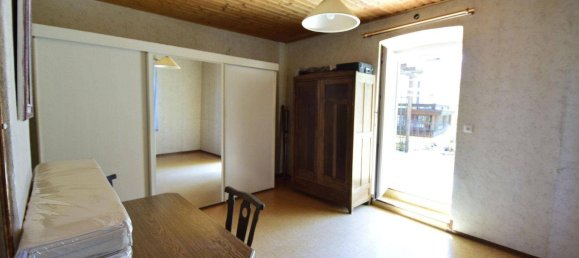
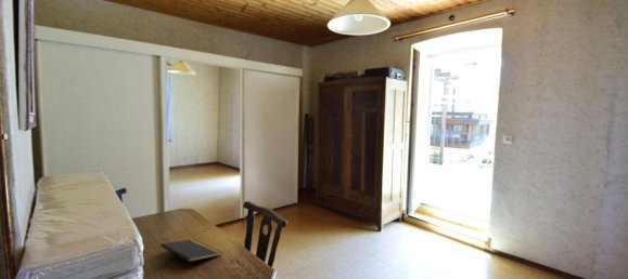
+ notepad (191, 249)
